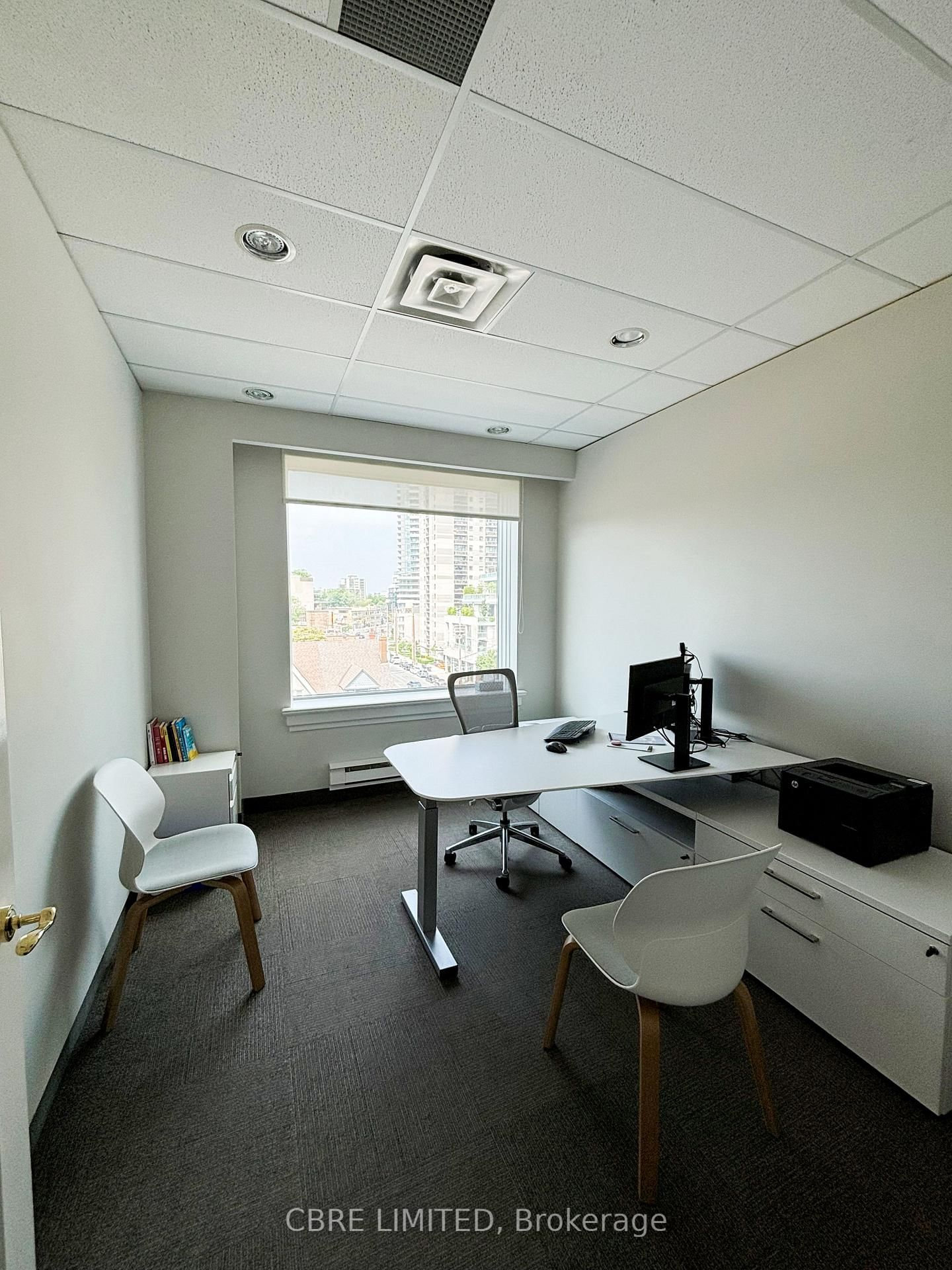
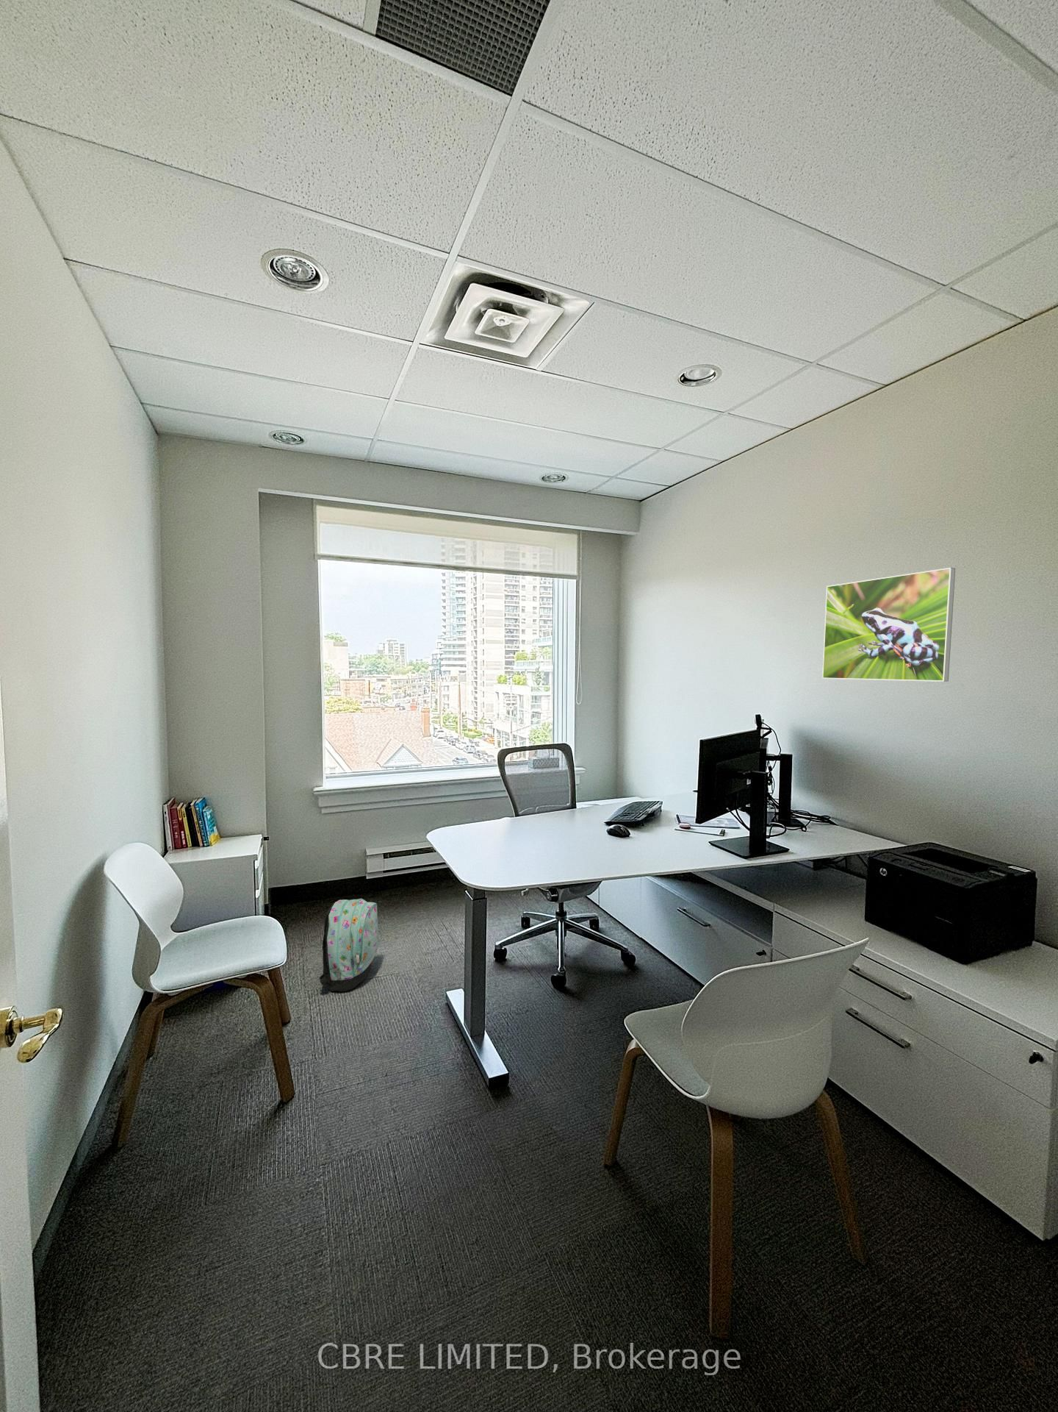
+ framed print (881, 629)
+ backpack (350, 937)
